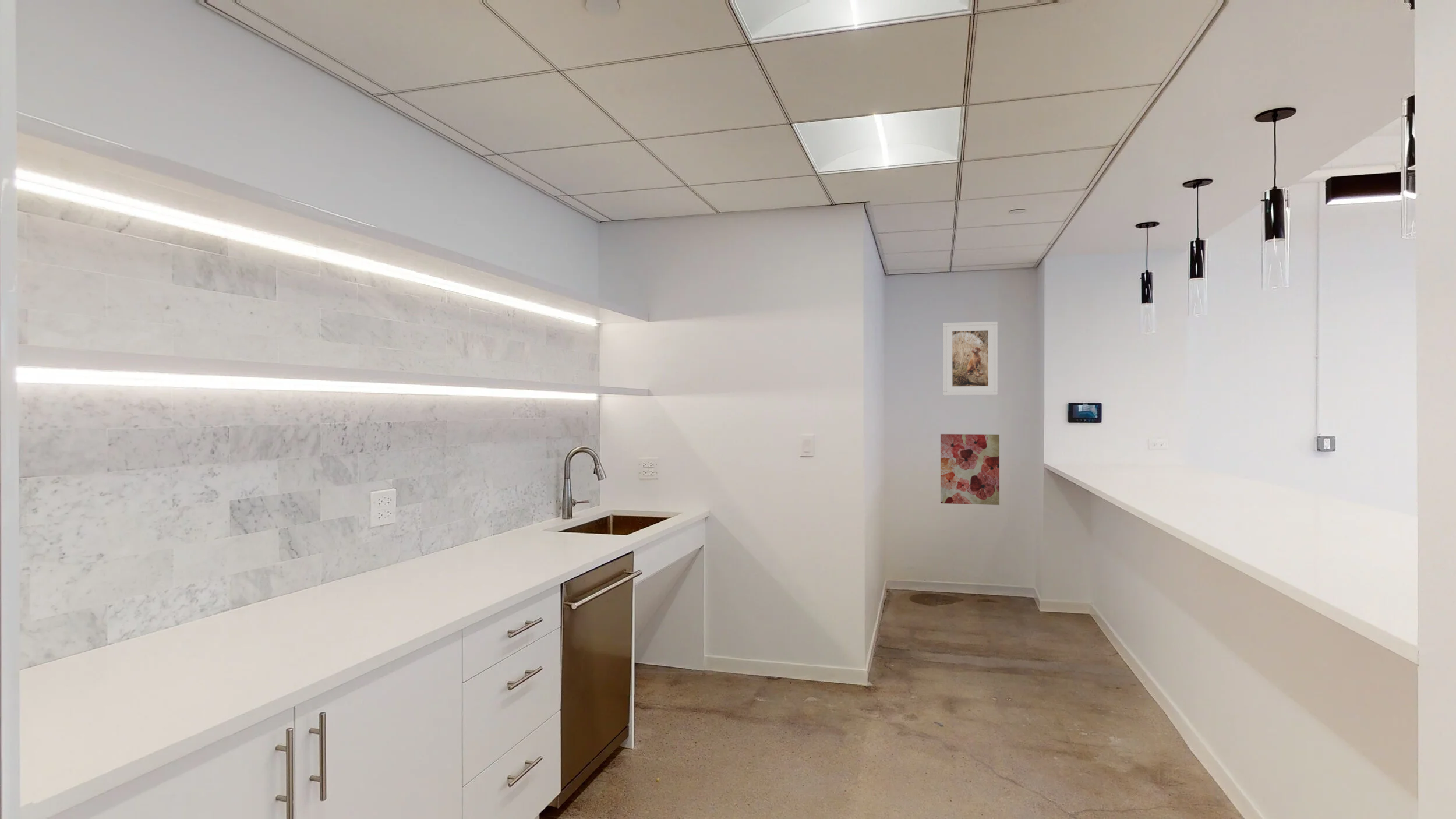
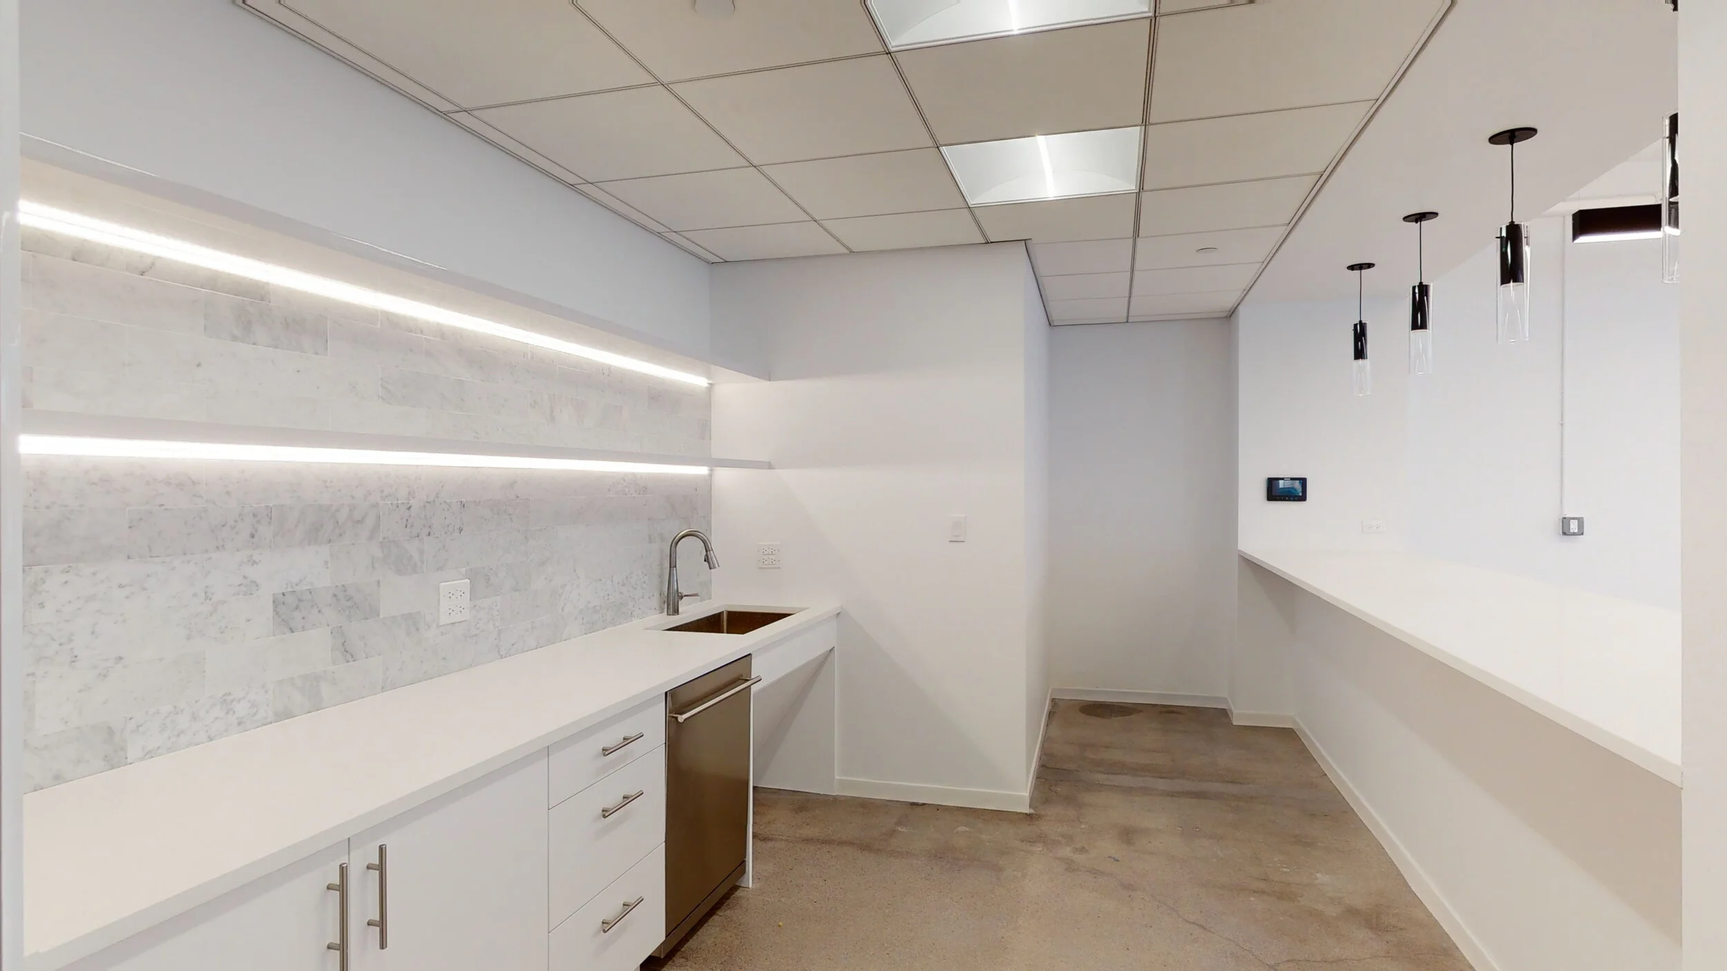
- wall art (969, 469)
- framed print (970, 358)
